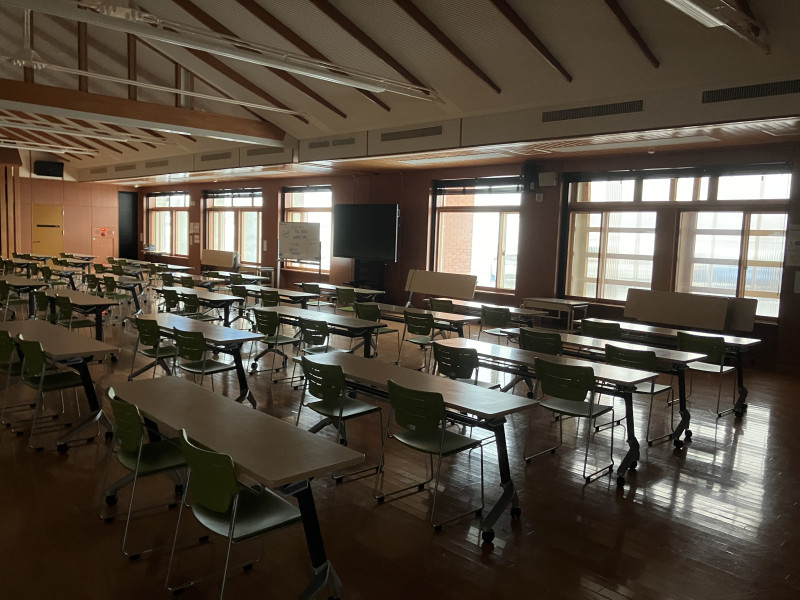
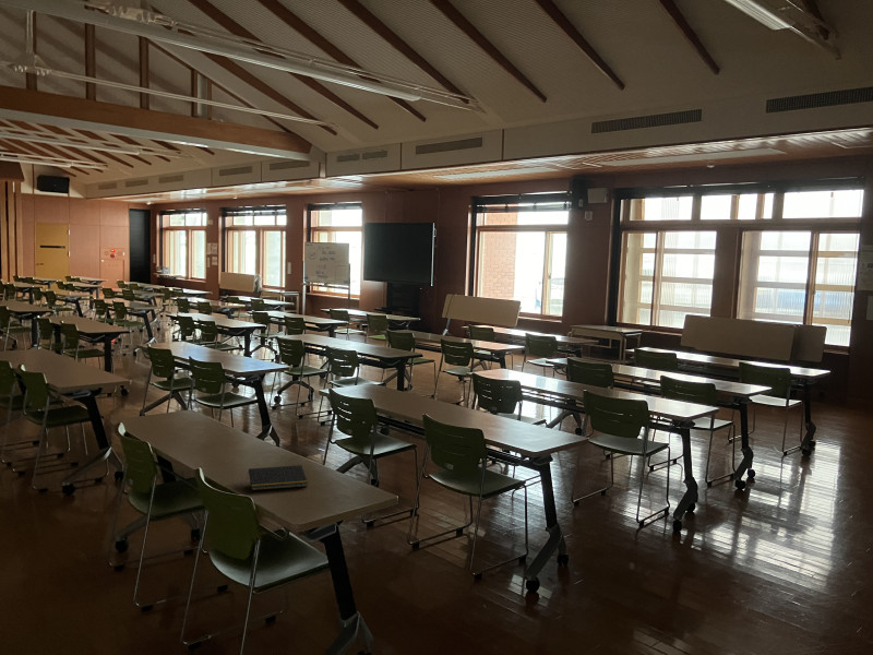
+ notepad (277, 477)
